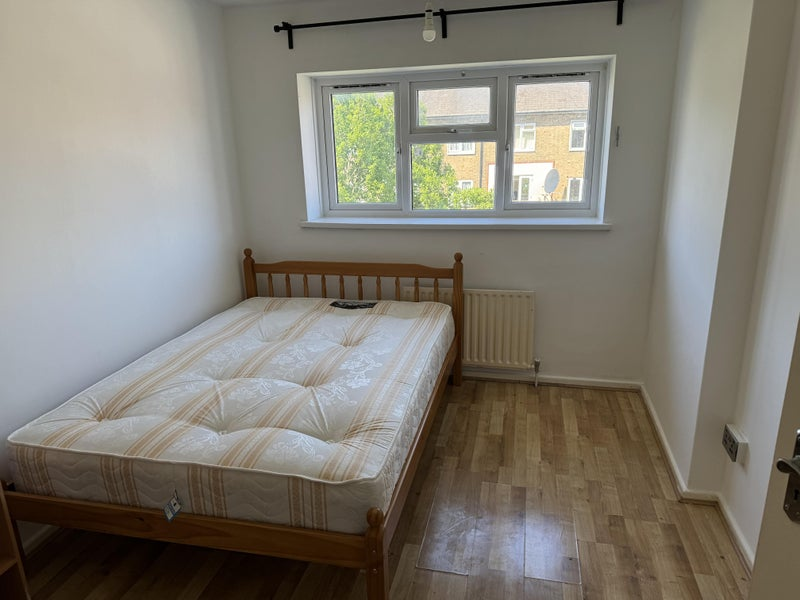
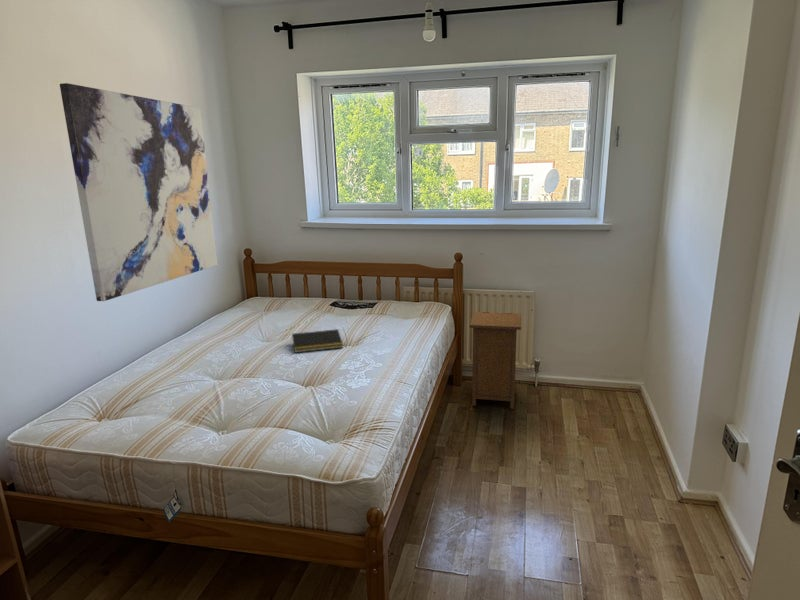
+ nightstand (495, 355)
+ notepad (317, 340)
+ wall art (154, 192)
